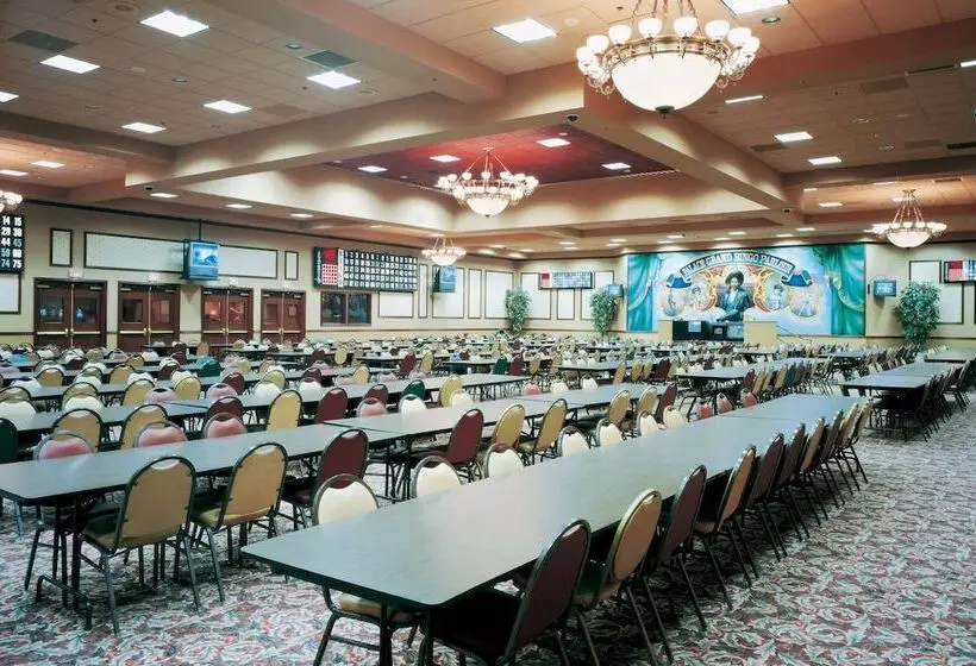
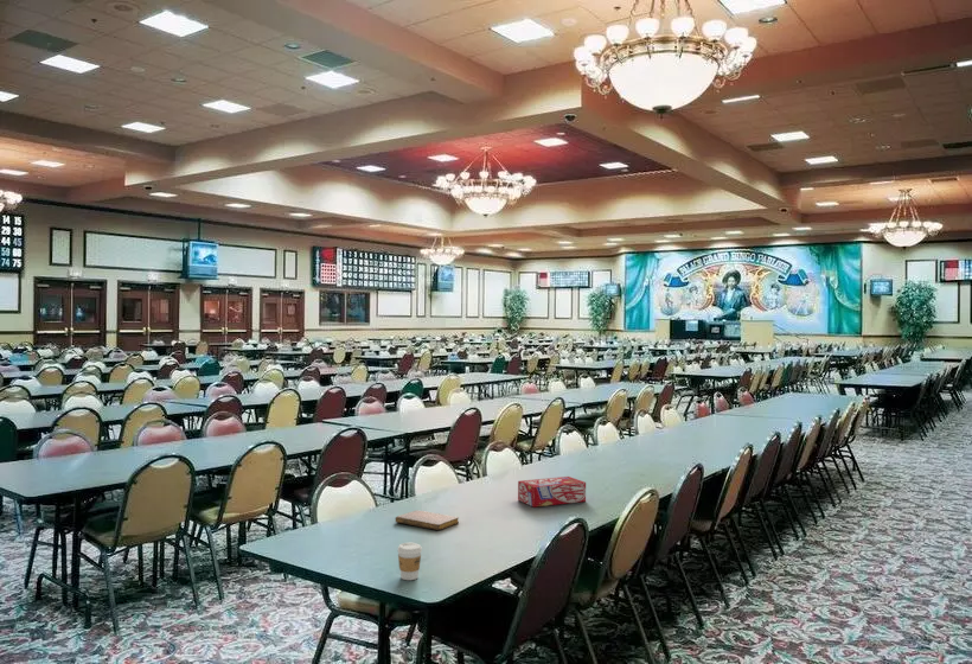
+ coffee cup (409, 561)
+ snack box (551, 491)
+ notebook (427, 519)
